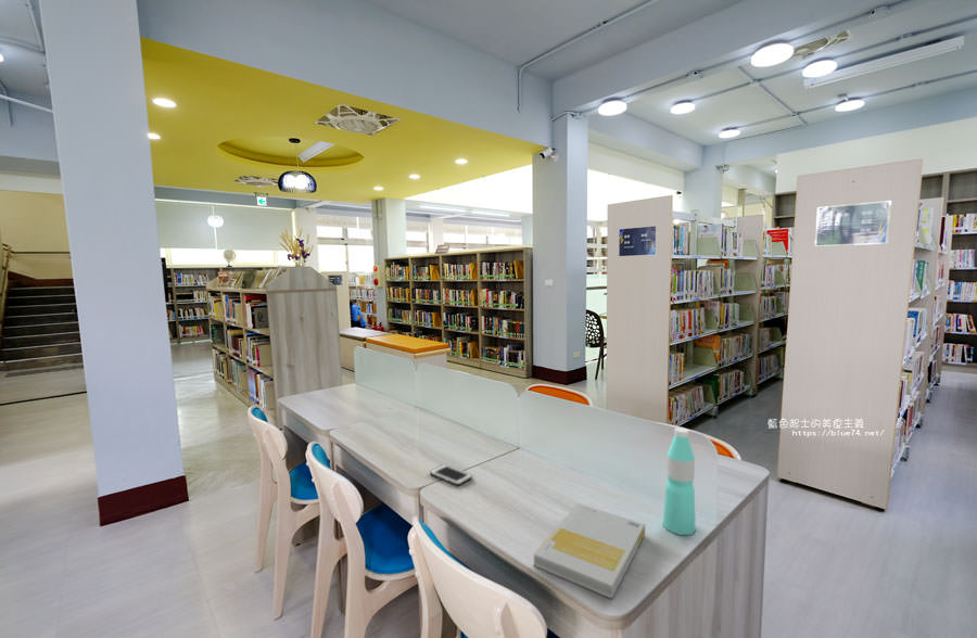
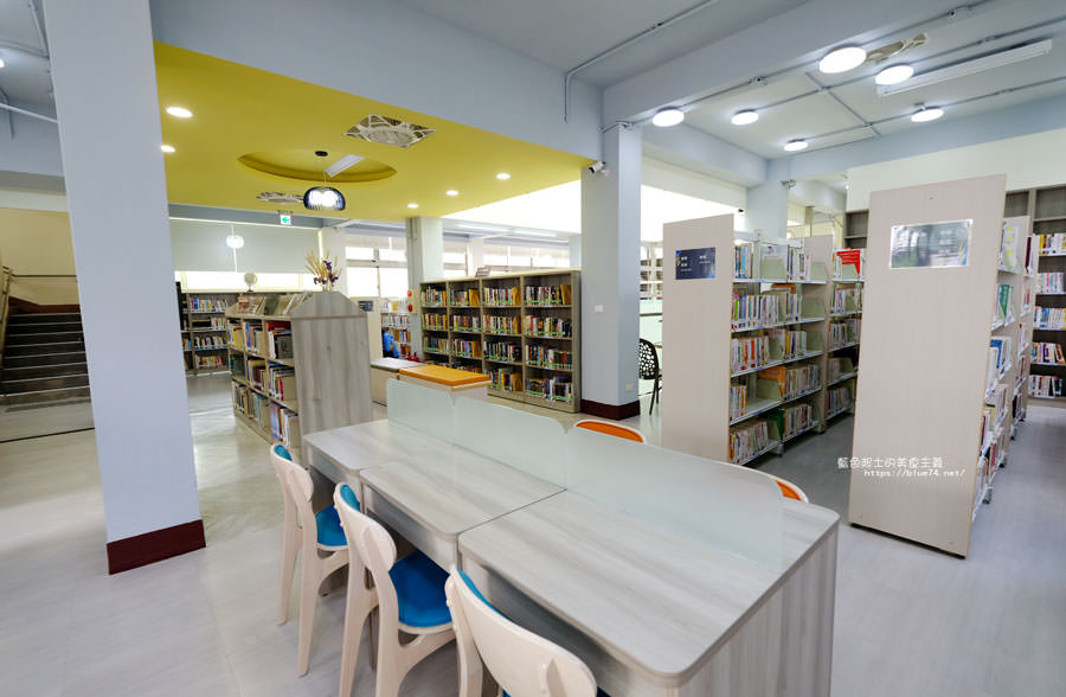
- cell phone (451, 474)
- water bottle (680, 478)
- book (592, 544)
